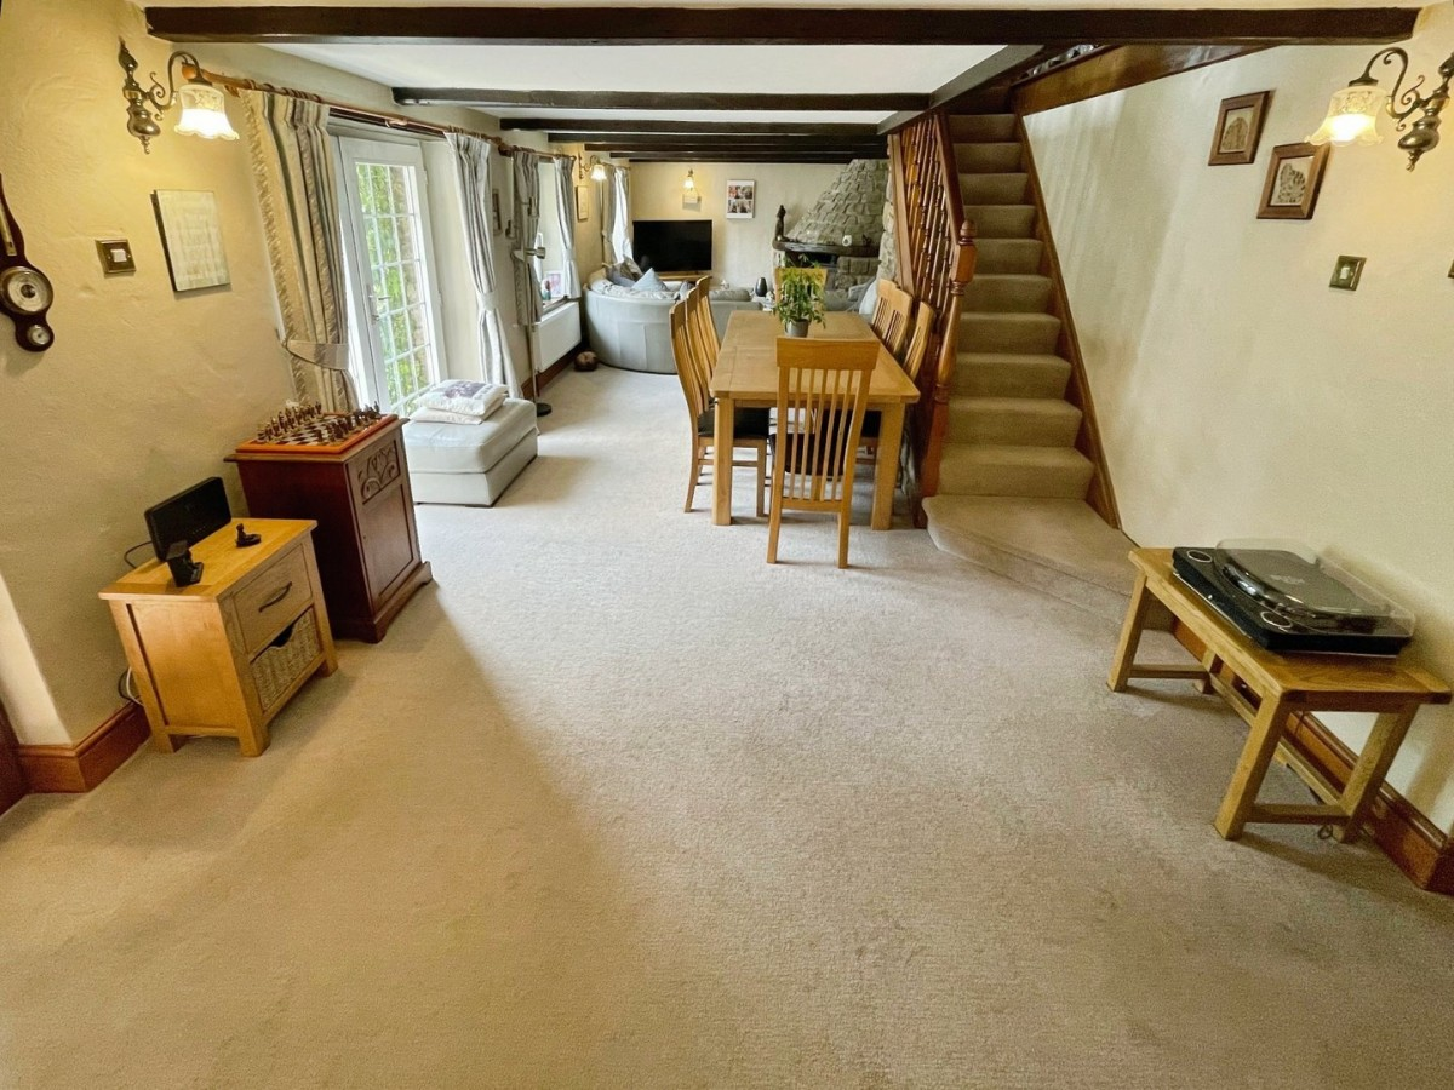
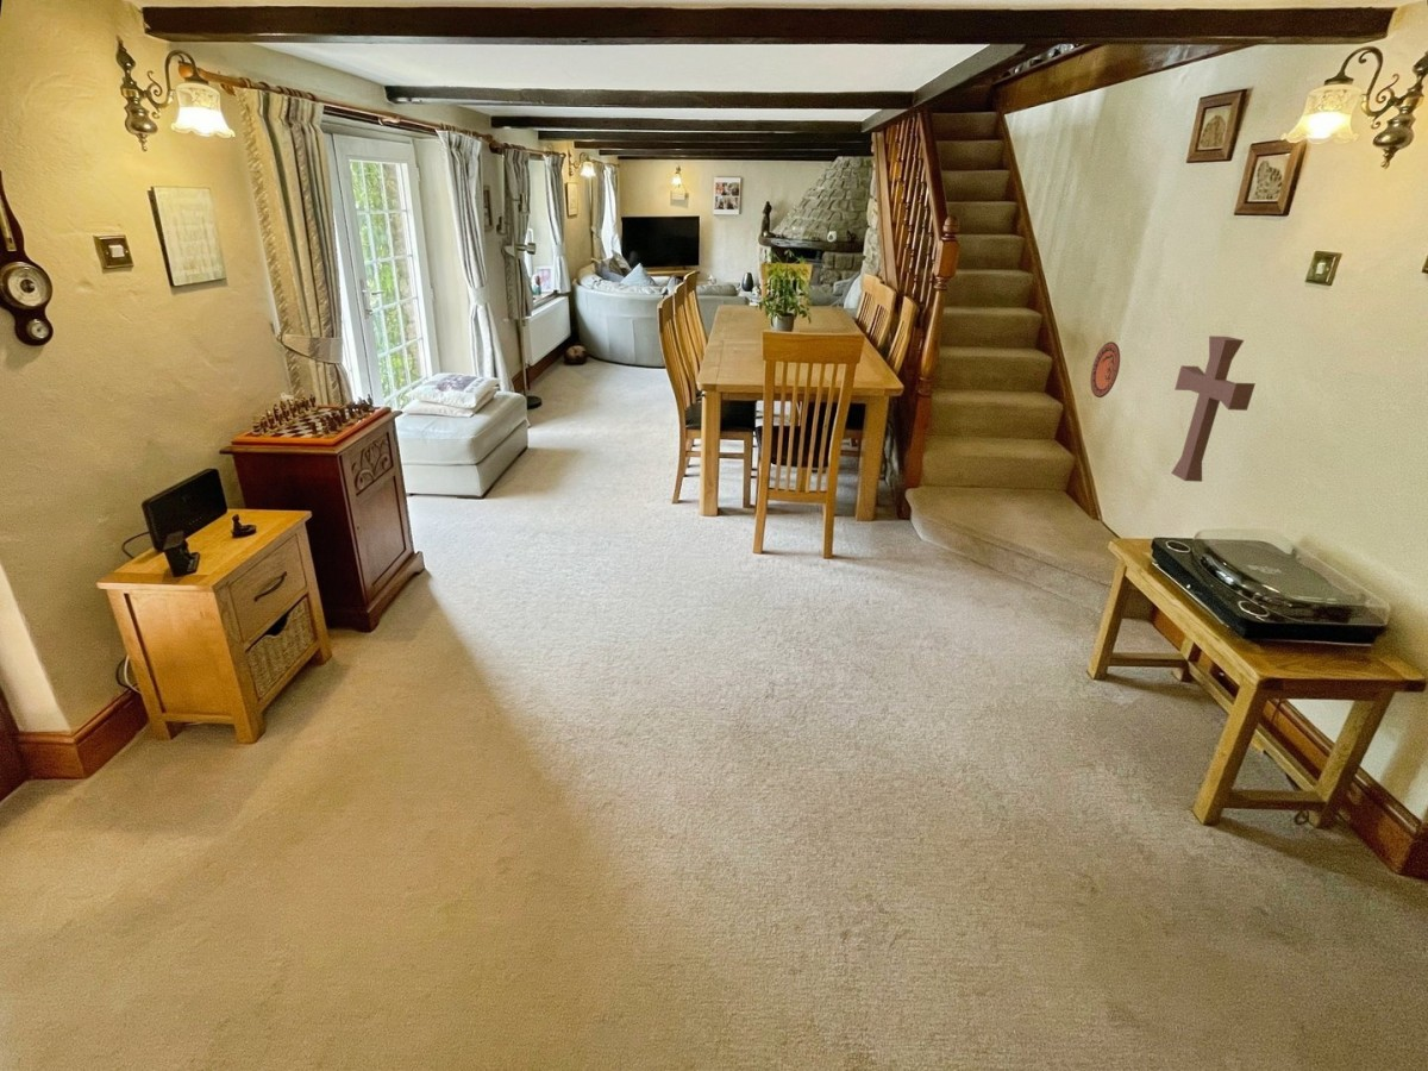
+ decorative plate (1106, 370)
+ decorative cross (1205, 409)
